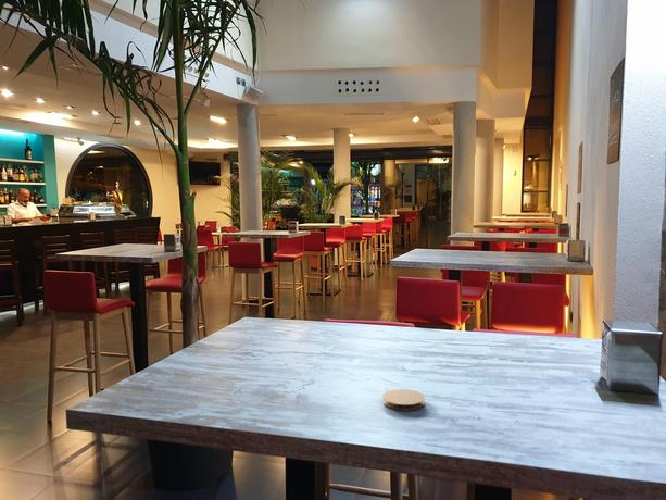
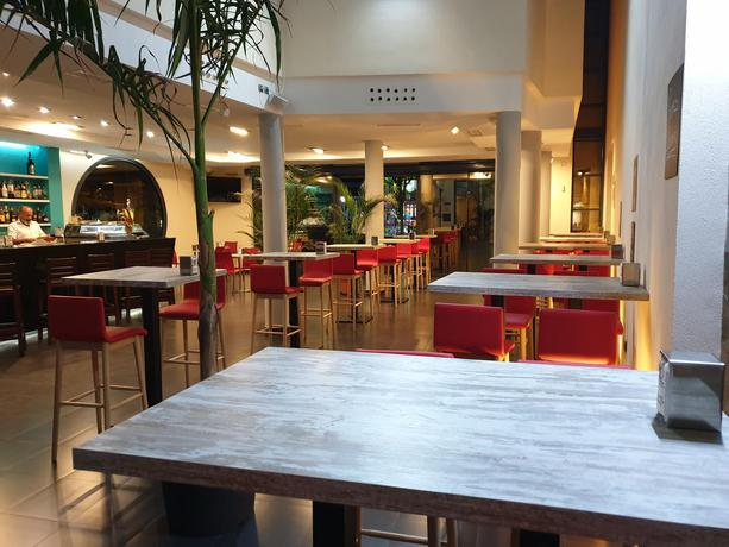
- coaster (403, 399)
